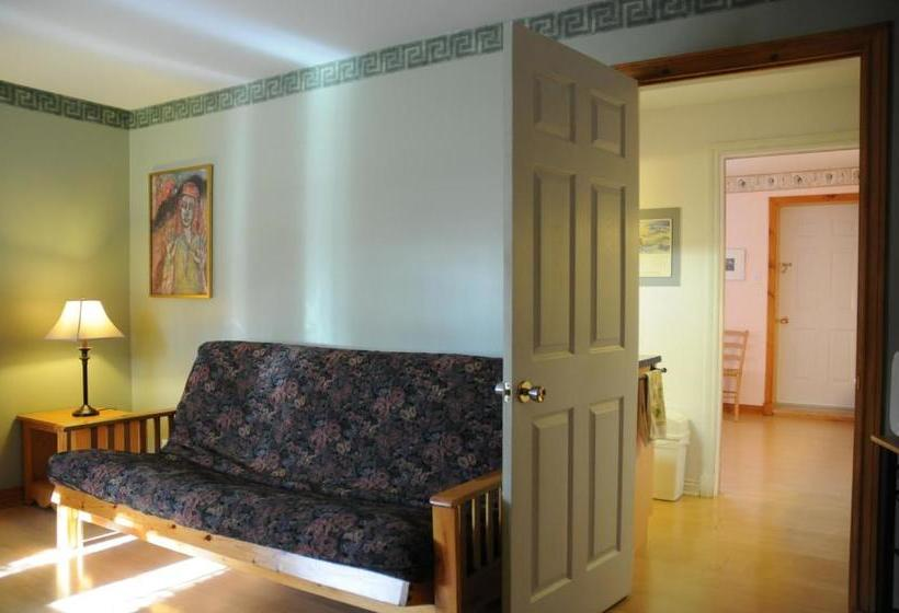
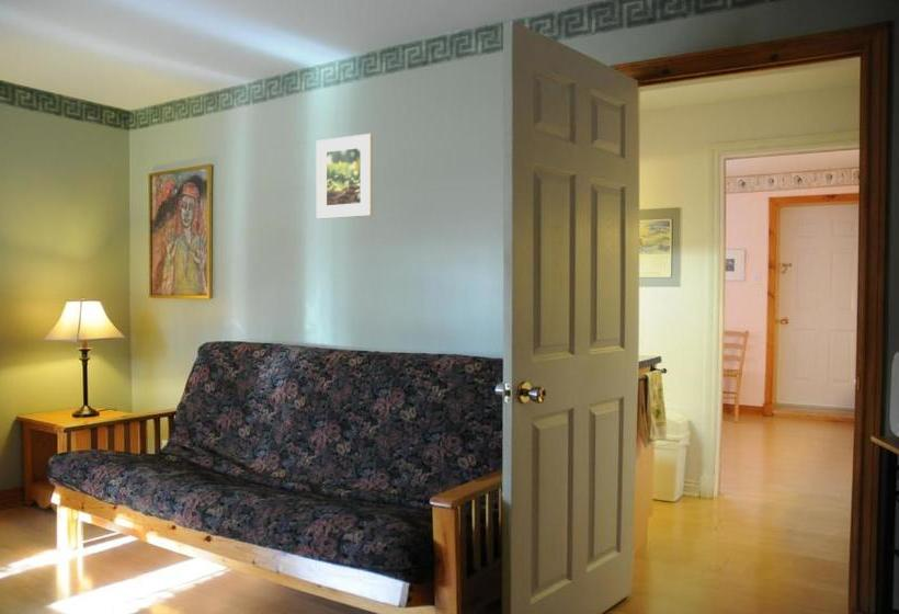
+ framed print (343, 177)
